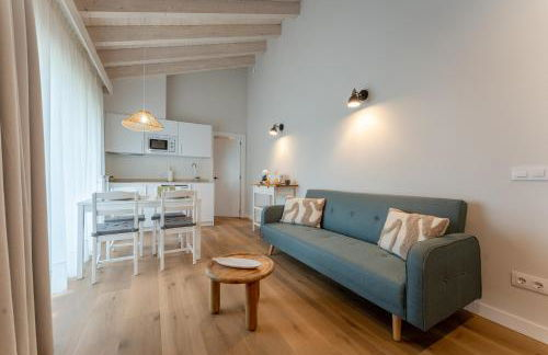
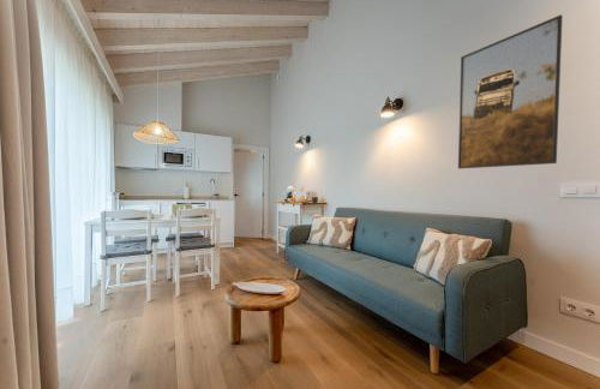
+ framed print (502, 103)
